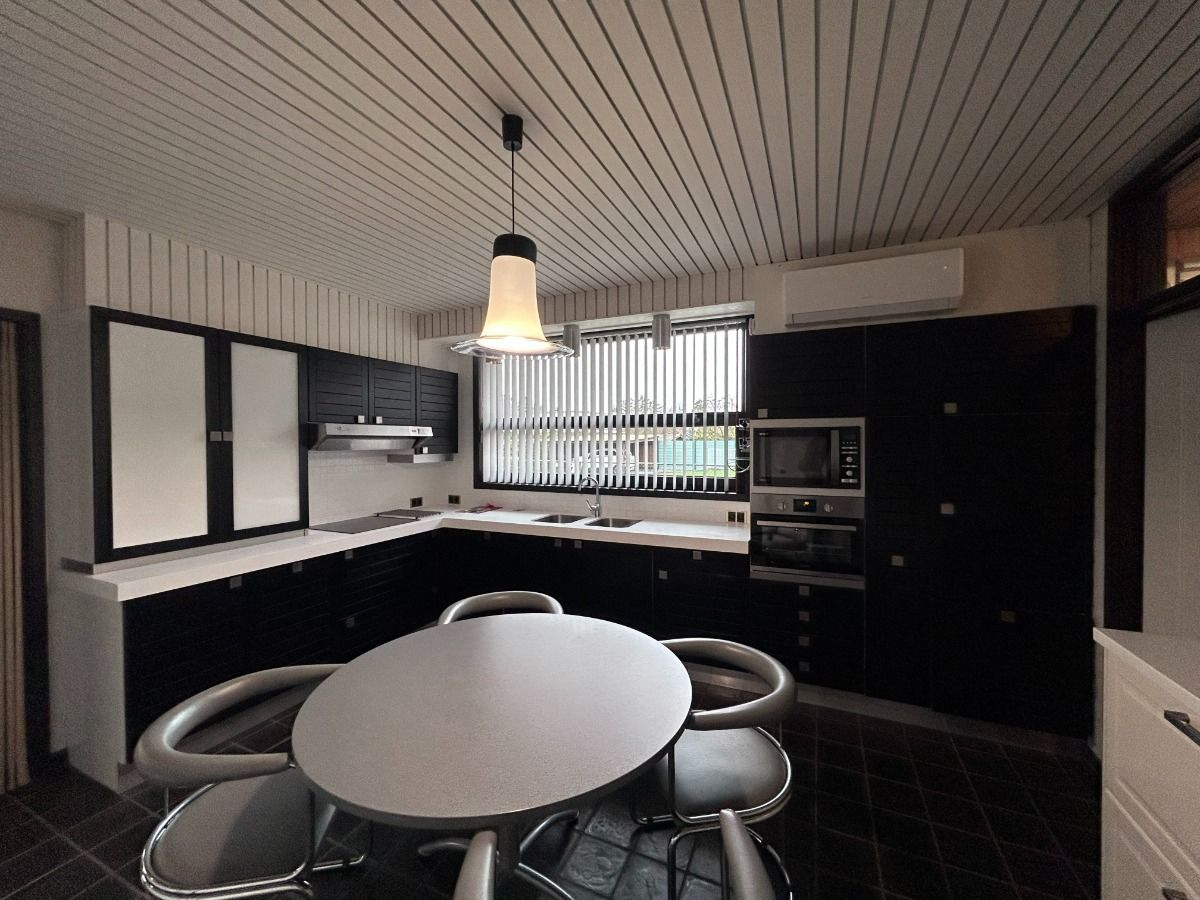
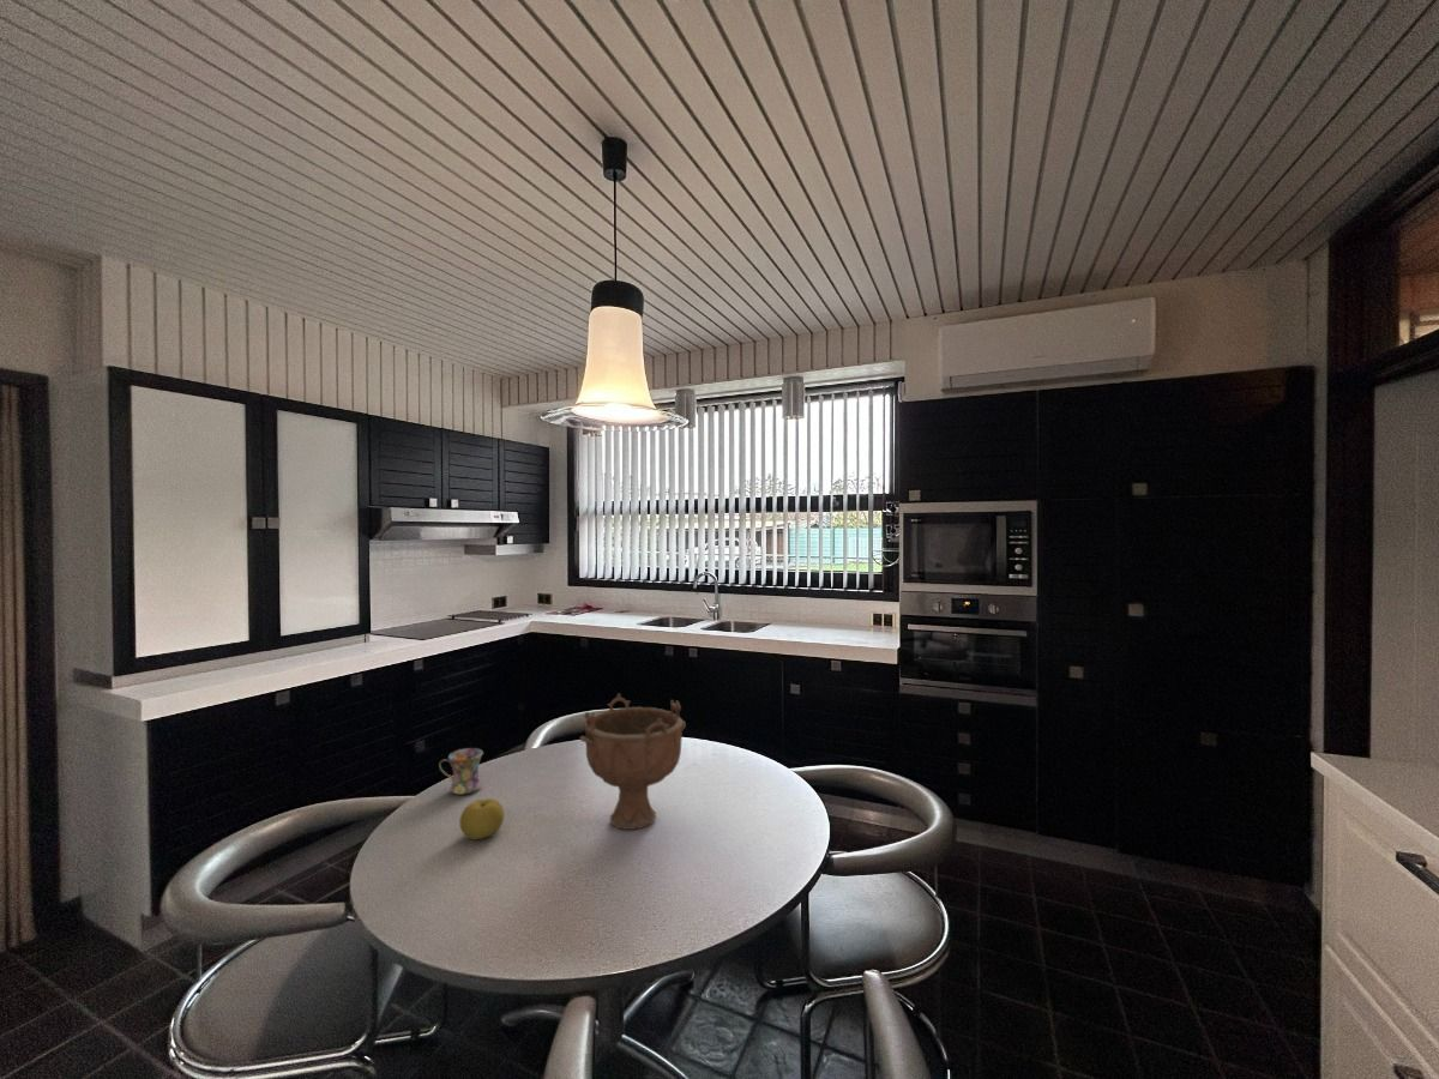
+ fruit (482, 818)
+ decorative bowl (634, 761)
+ mug (460, 772)
